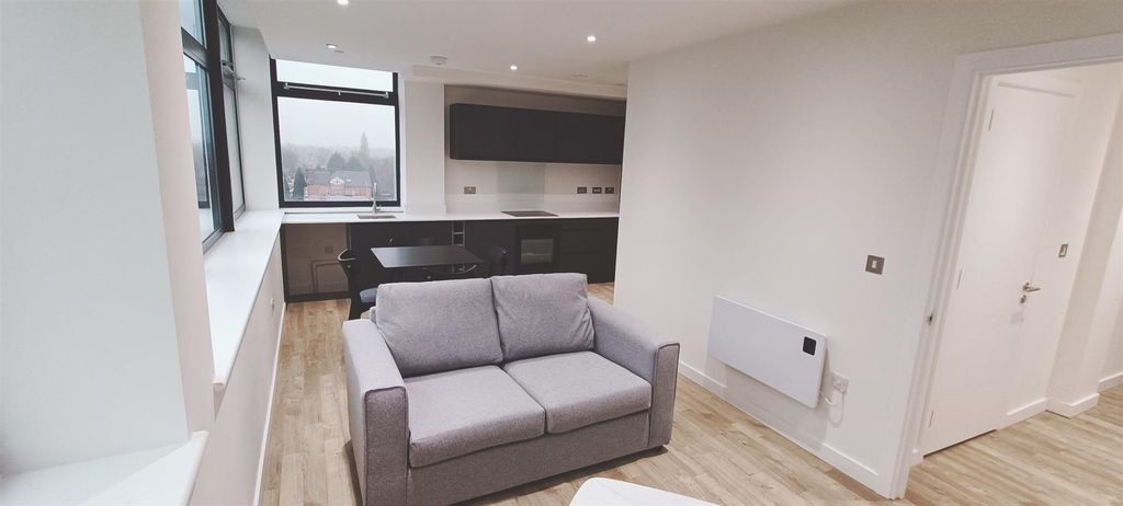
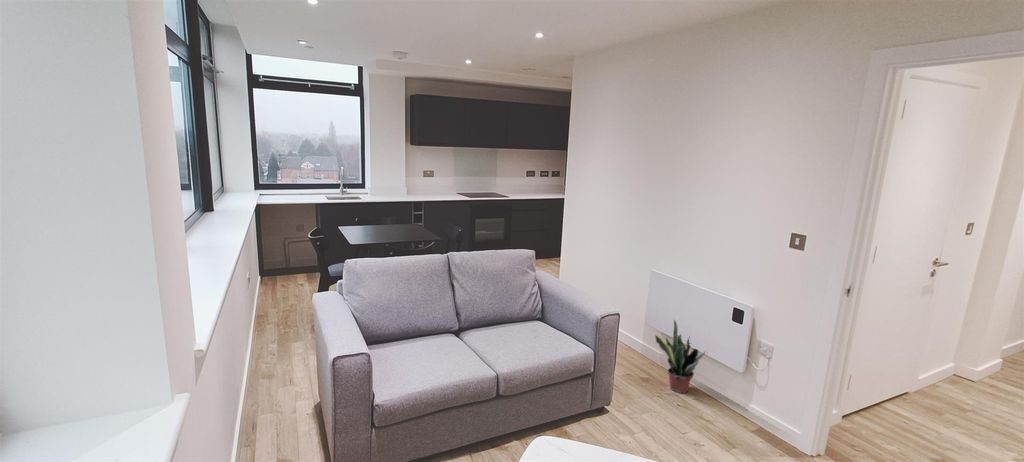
+ potted plant (680, 357)
